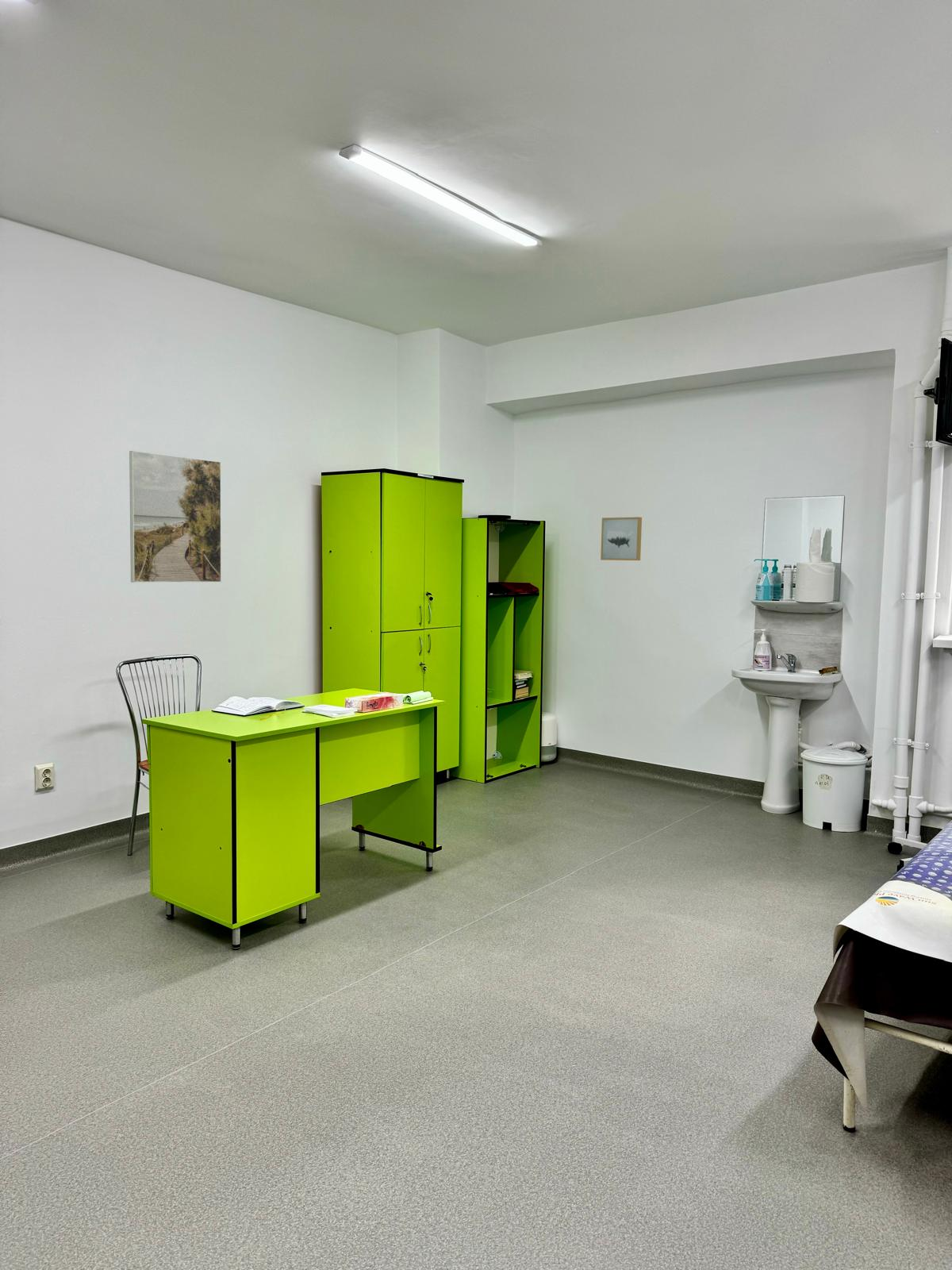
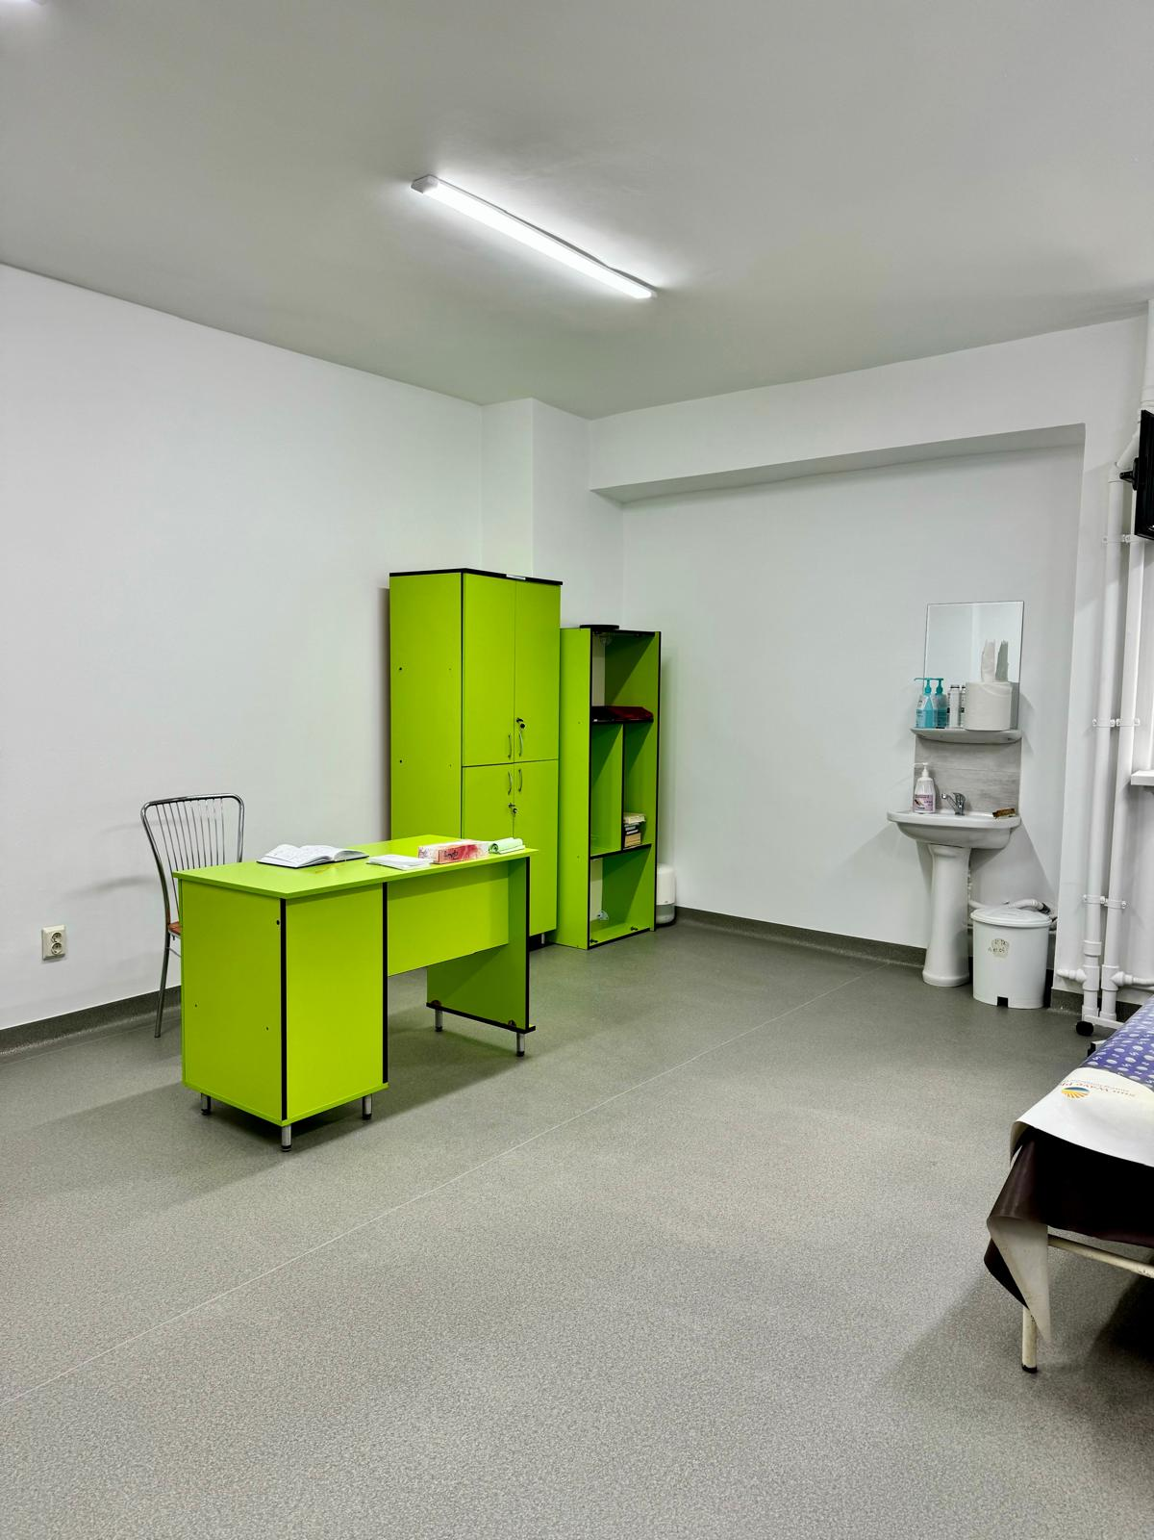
- wall art (620, 539)
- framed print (177, 519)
